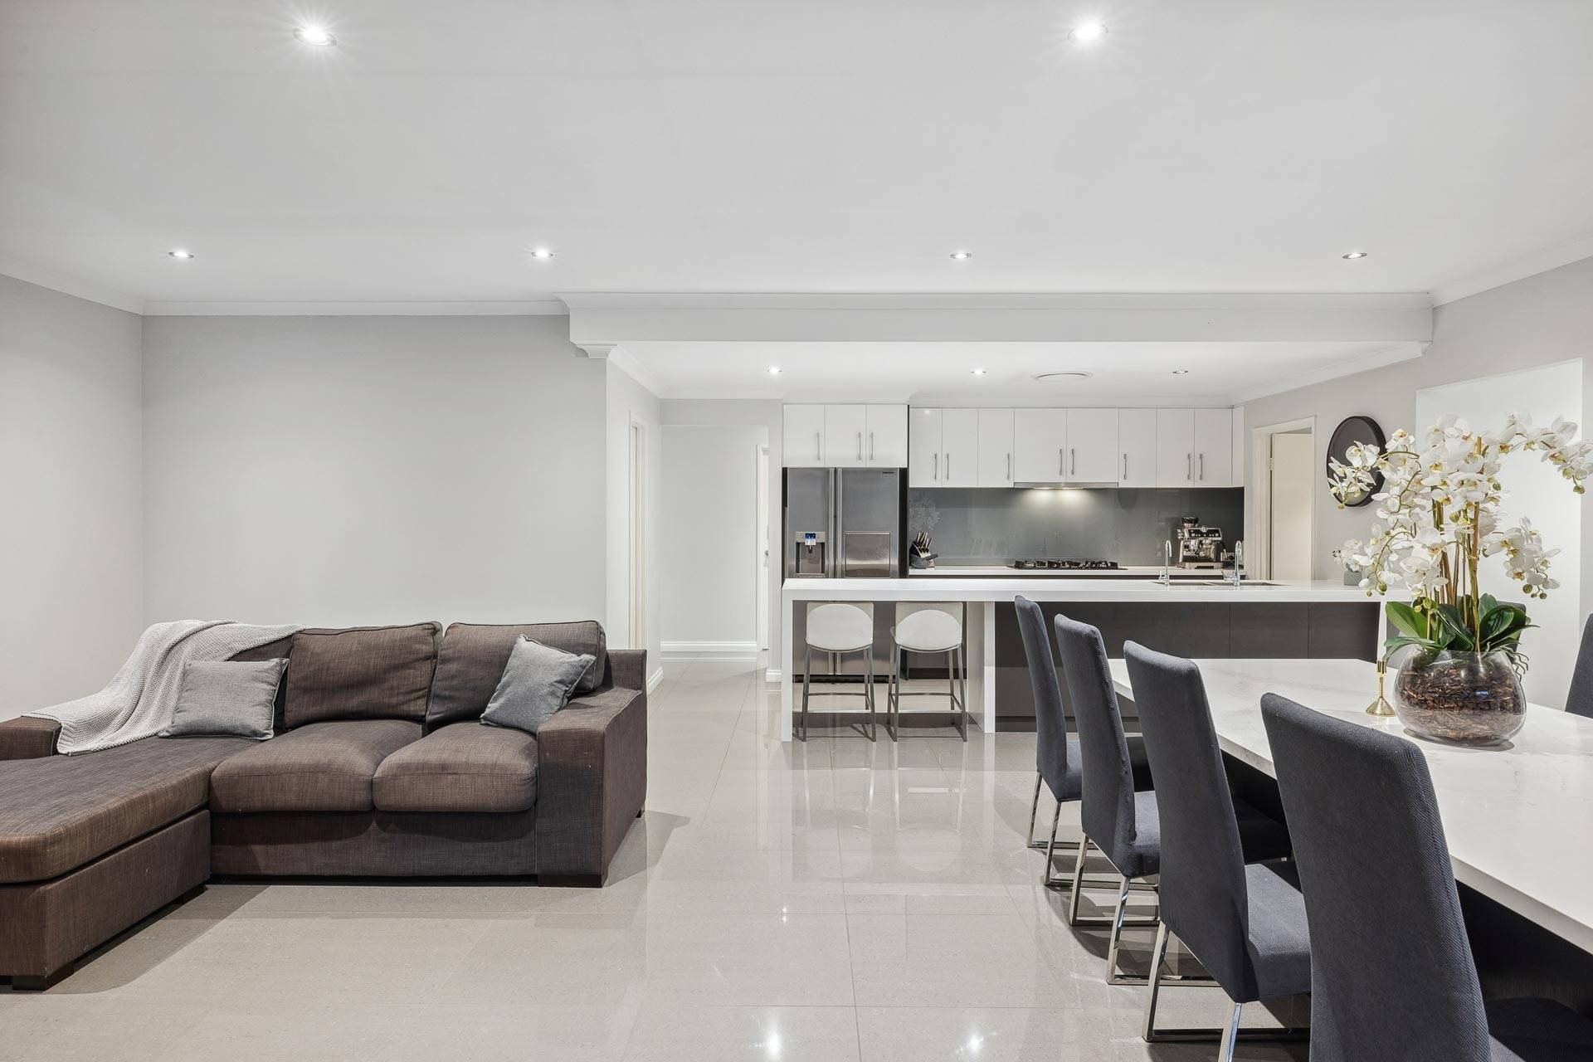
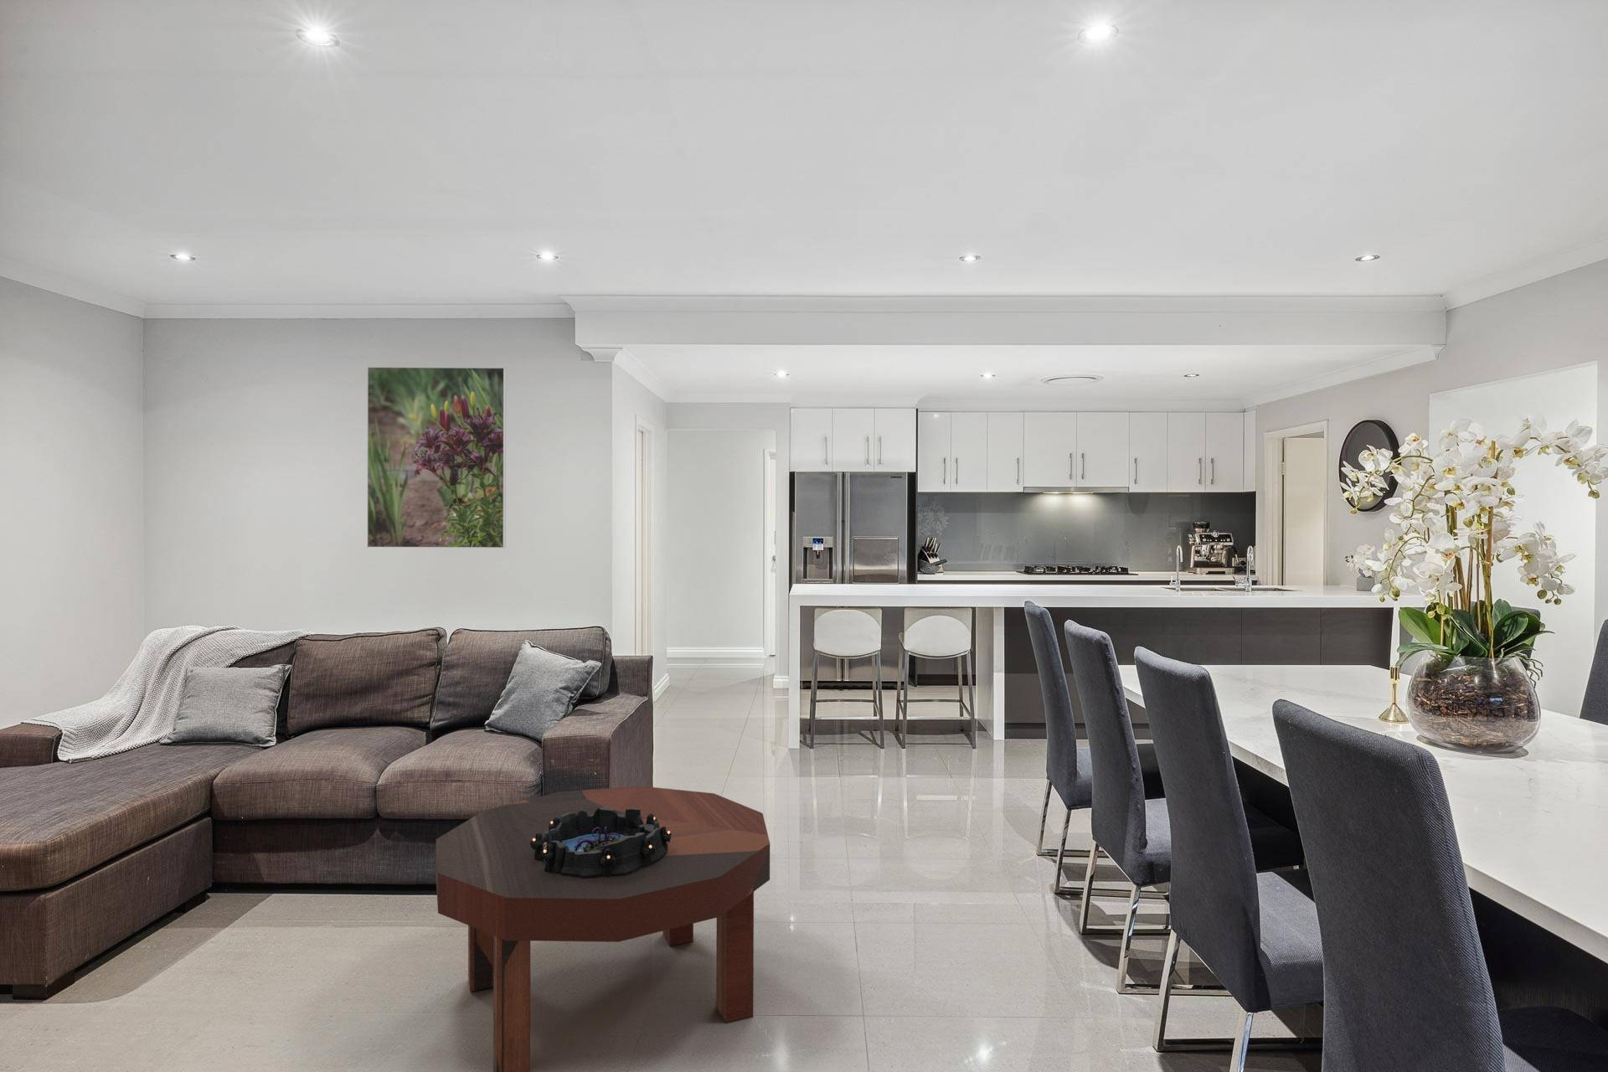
+ coffee table (610, 914)
+ decorative bowl (602, 836)
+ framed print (437, 457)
